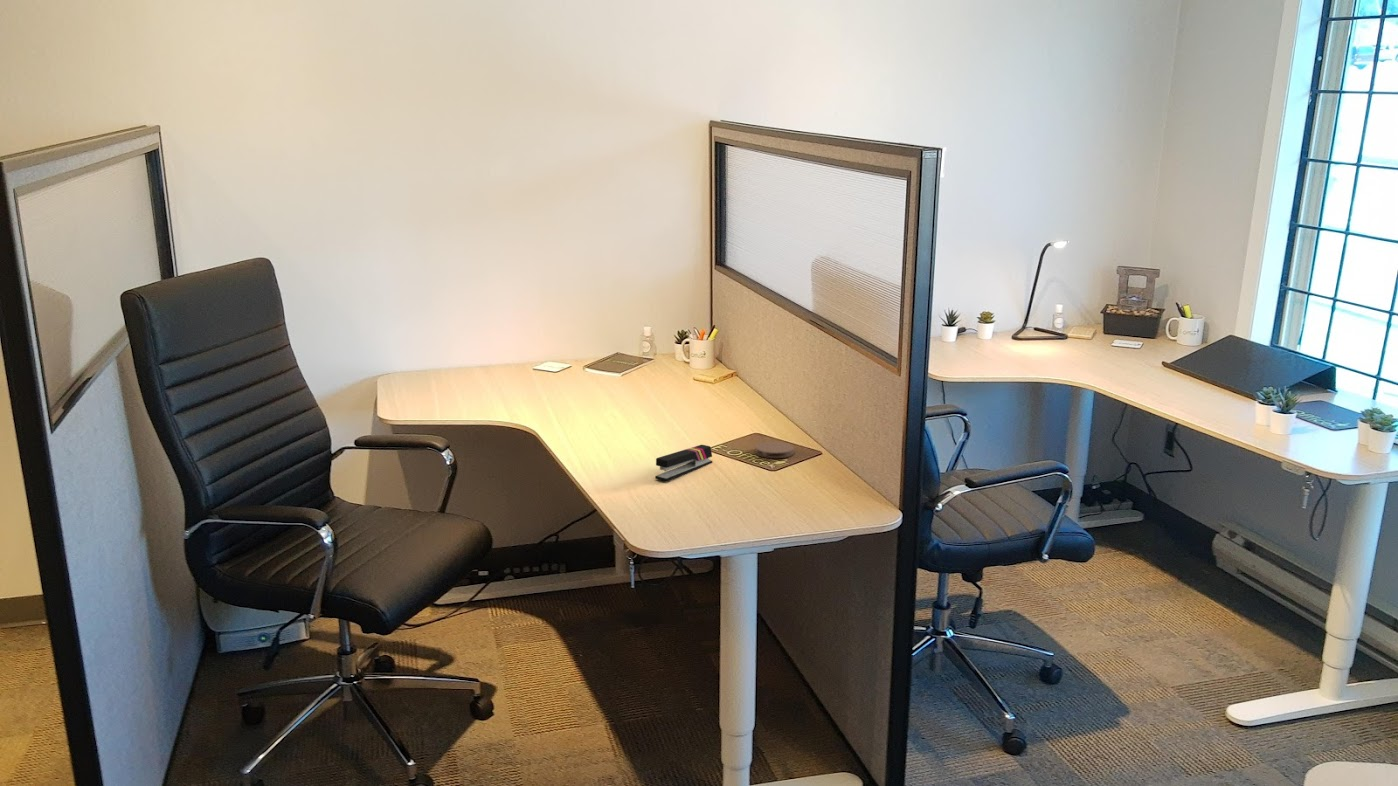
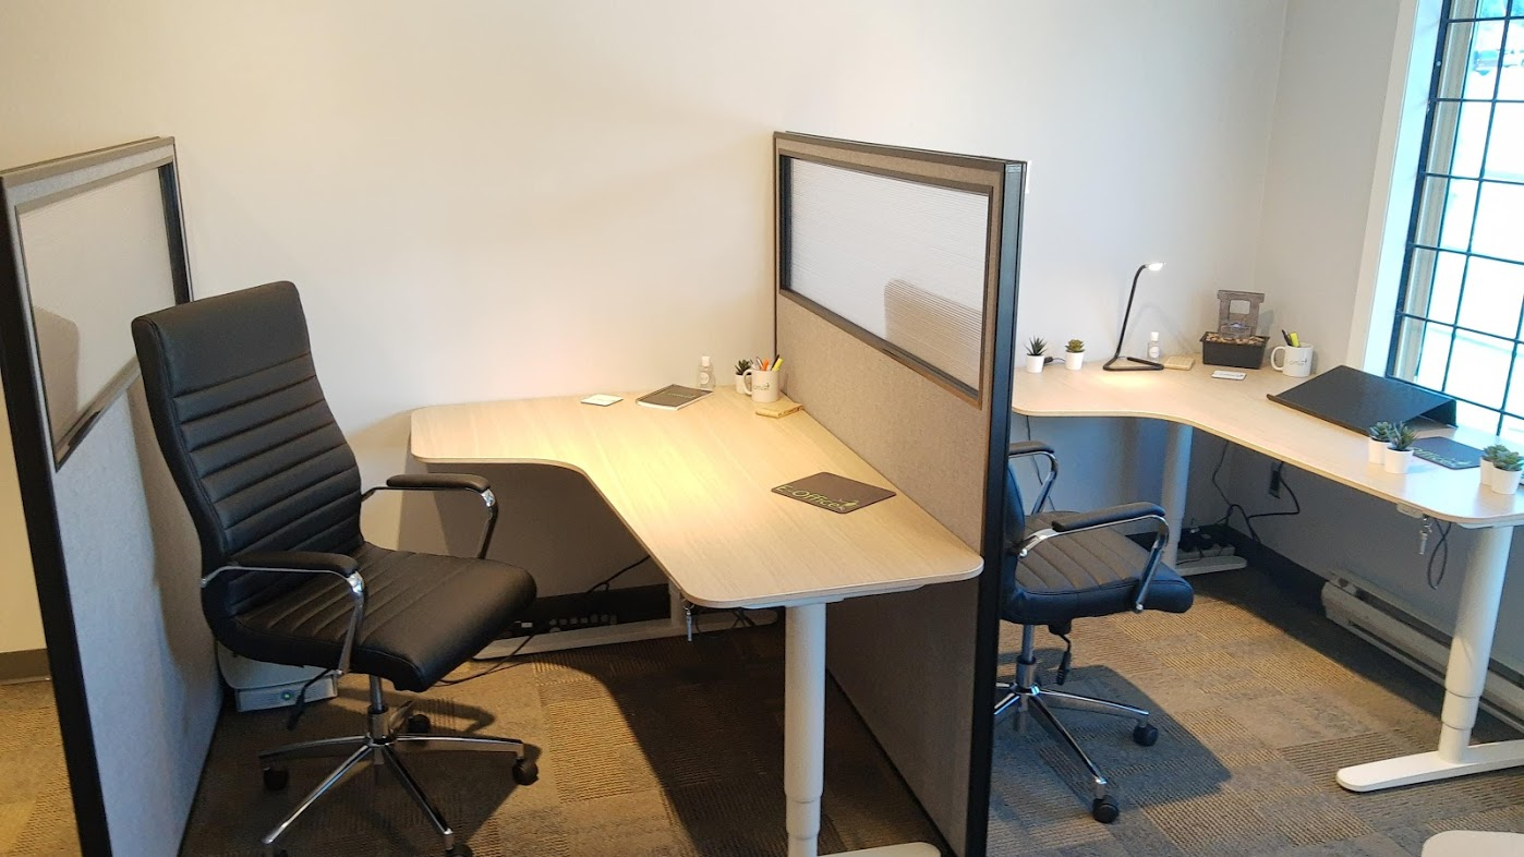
- stapler (684, 460)
- coaster (774, 449)
